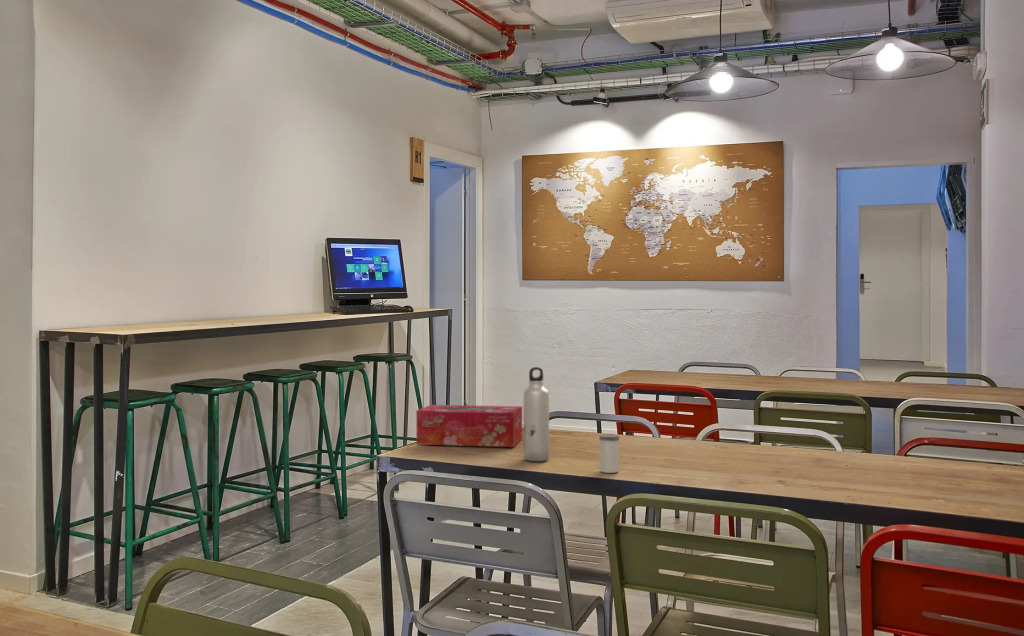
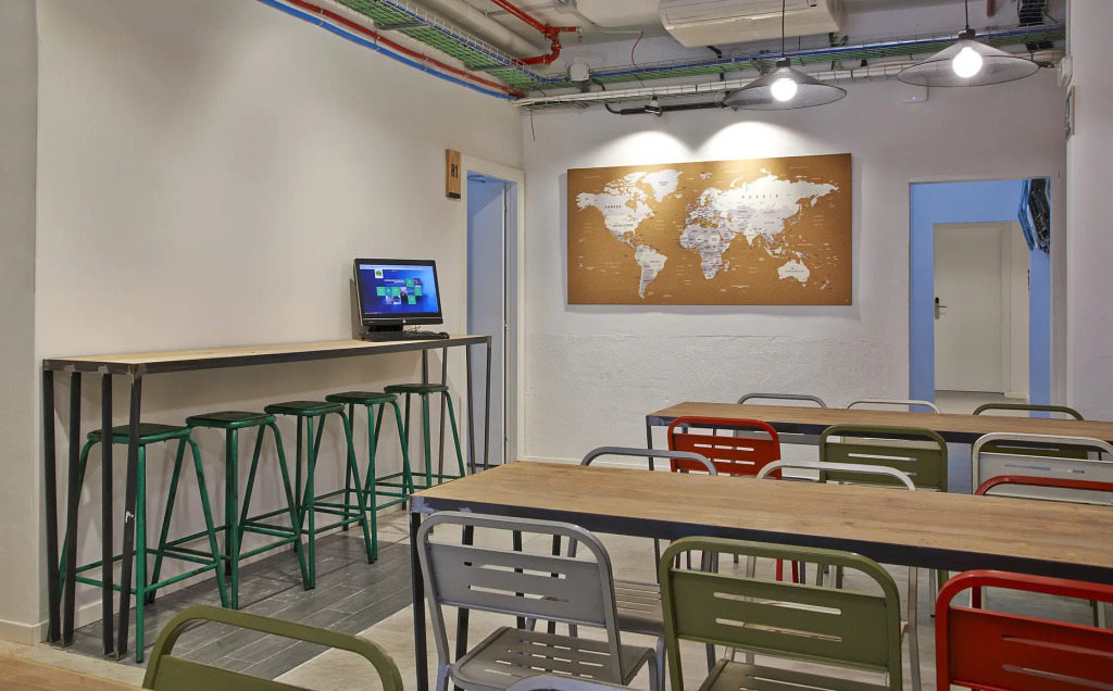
- water bottle (536, 413)
- tissue box (470, 425)
- salt shaker (609, 453)
